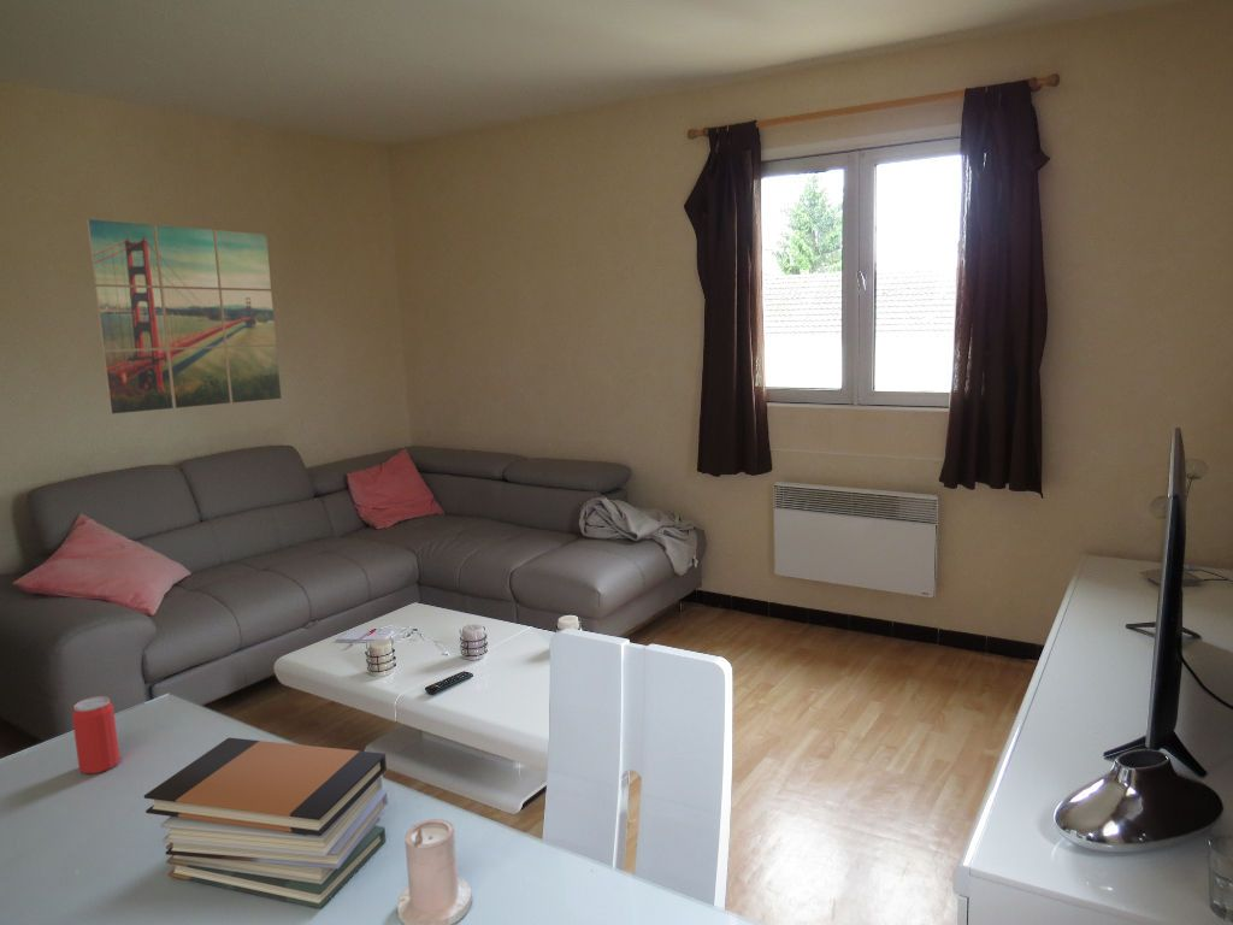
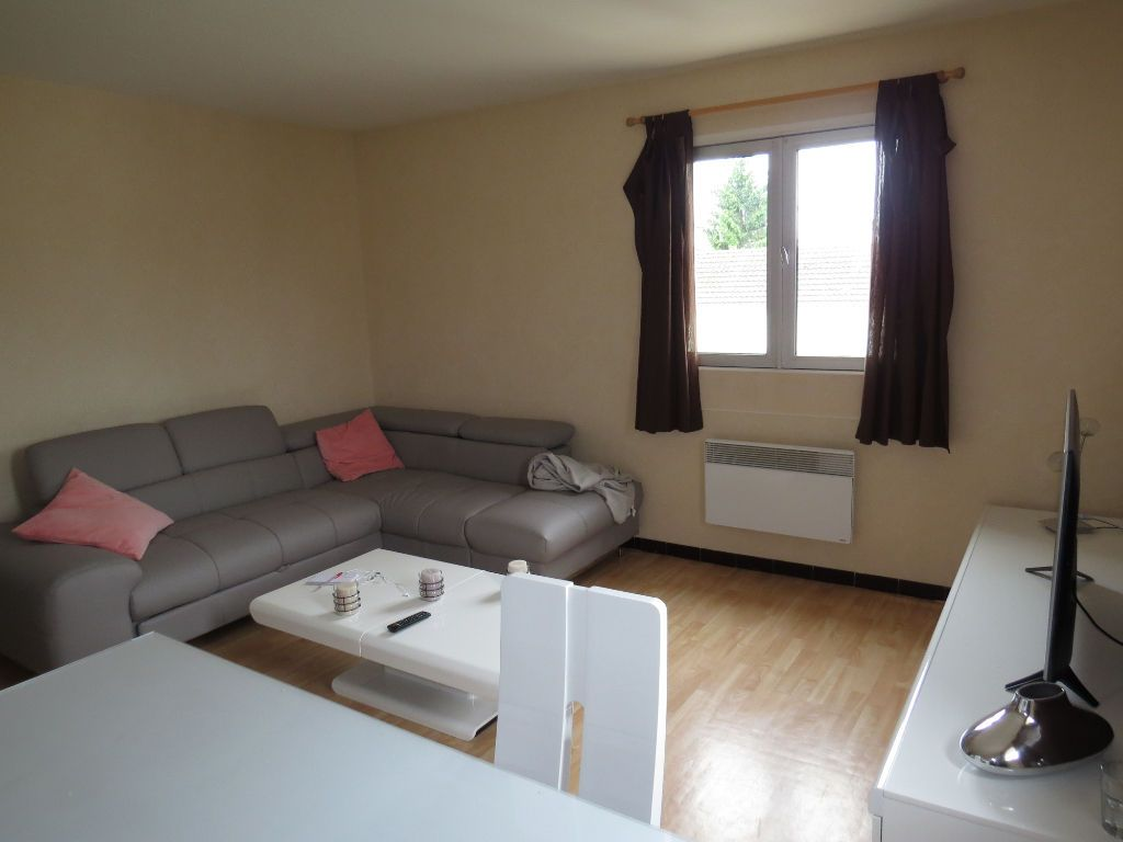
- wall art (194, 318)
- candle (432, 864)
- beverage can (95, 733)
- book stack (276, 817)
